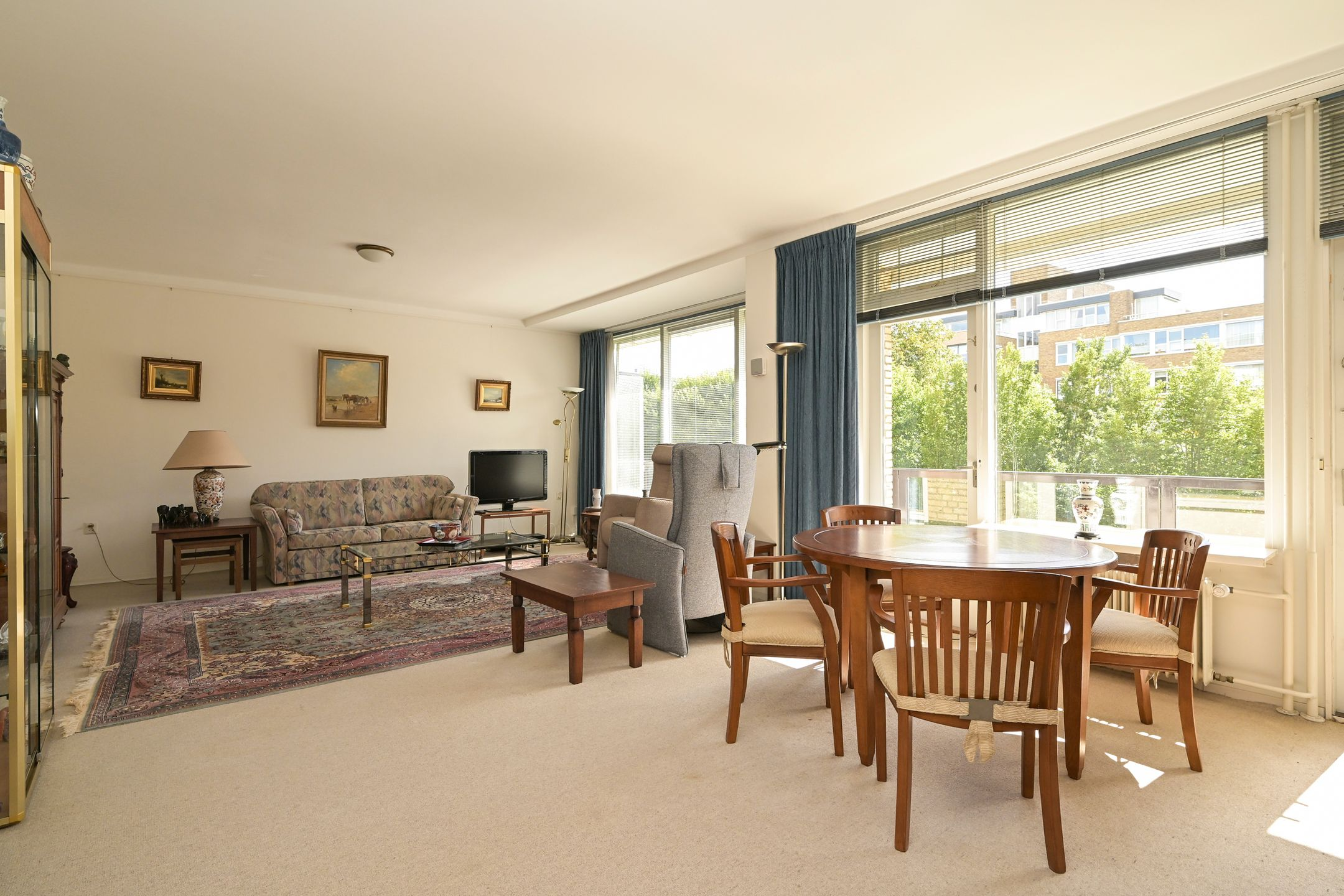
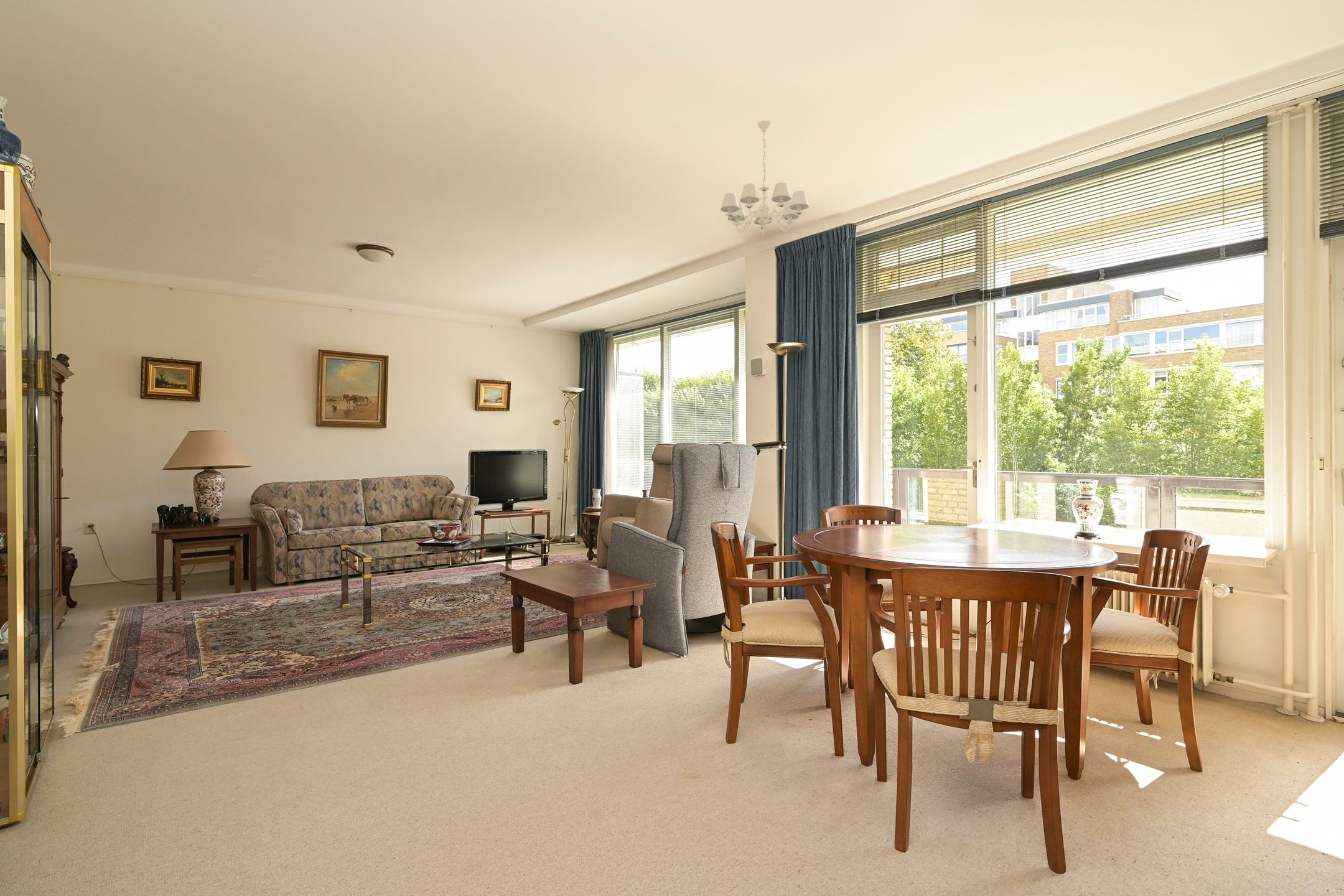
+ chandelier (764, 176)
